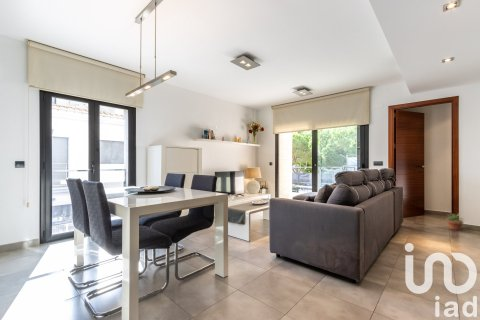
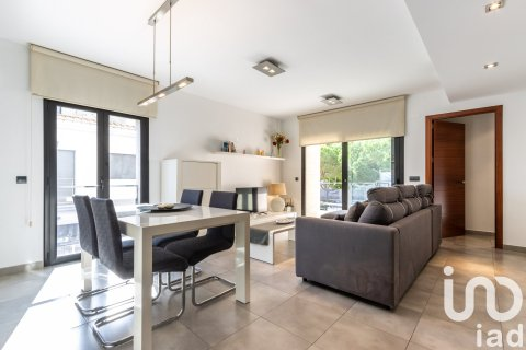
- potted plant (455, 221)
